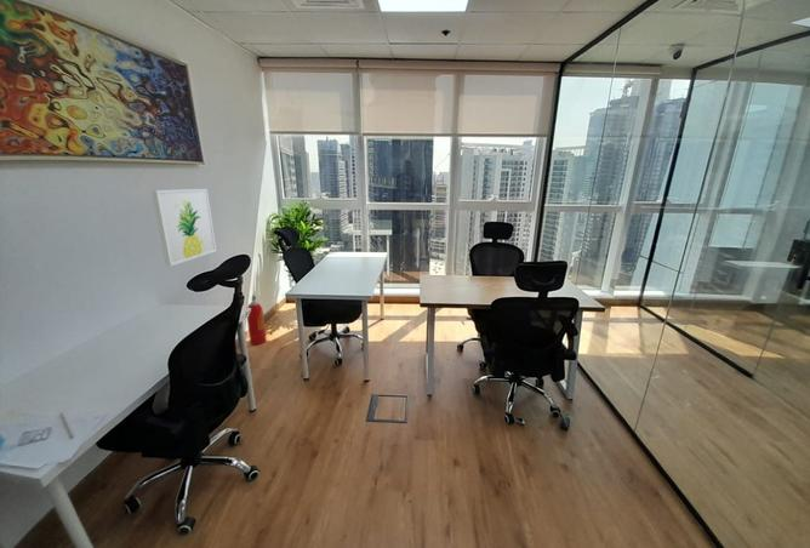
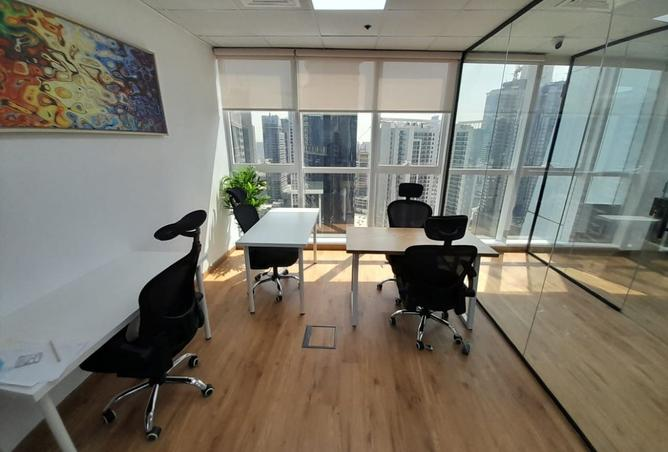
- wall art (188, 224)
- fire extinguisher (256, 318)
